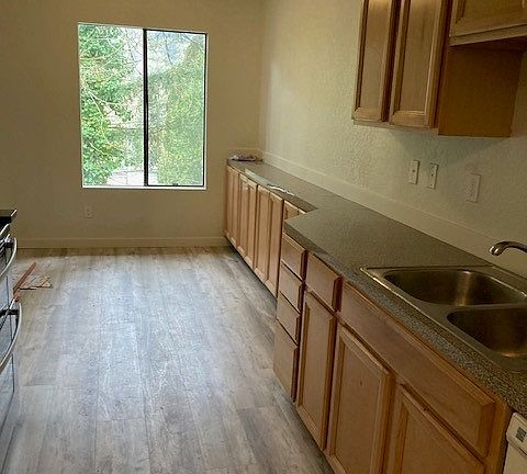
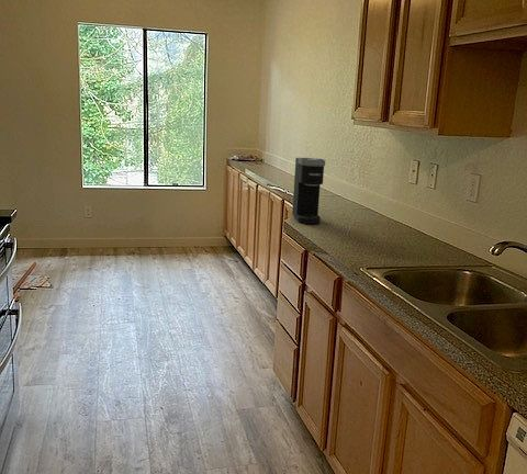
+ coffee maker (307, 189)
